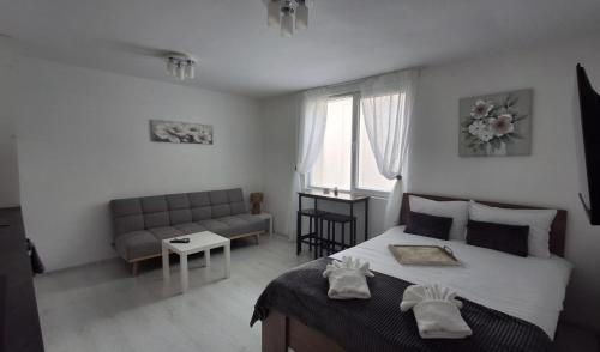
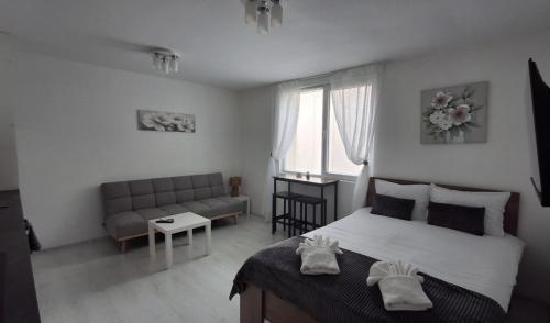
- serving tray (420, 250)
